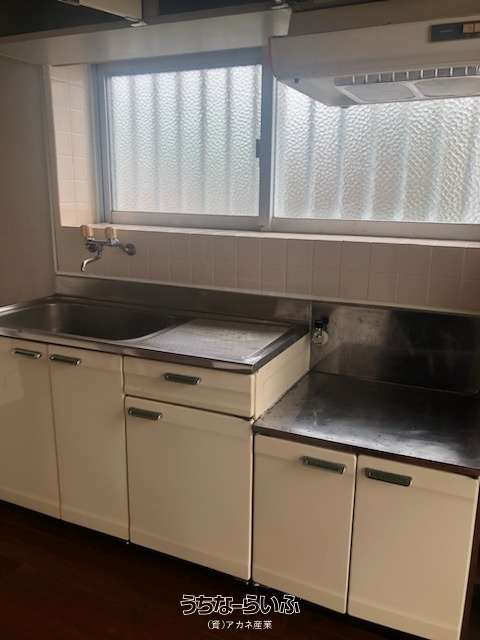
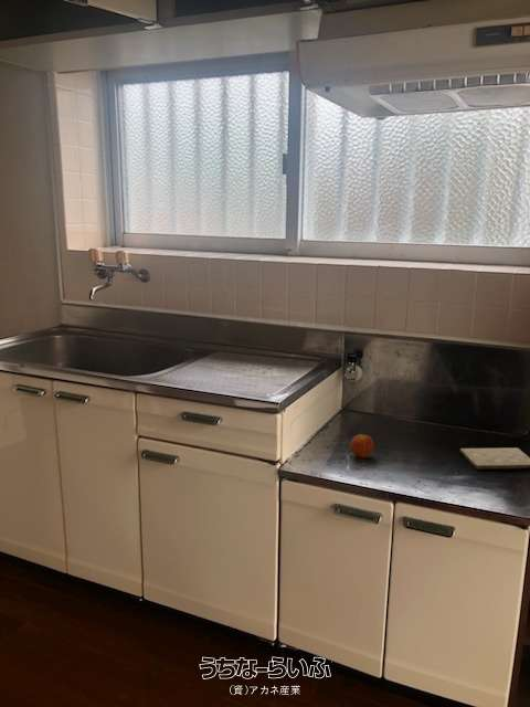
+ fruit (362, 444)
+ cutting board (497, 457)
